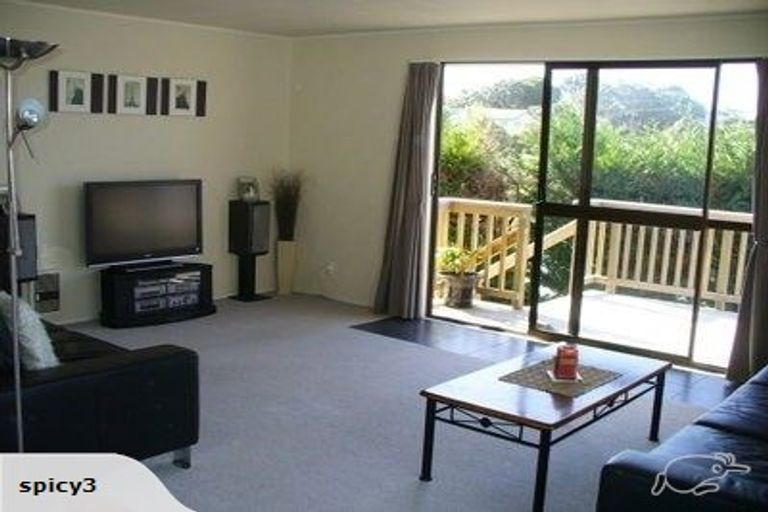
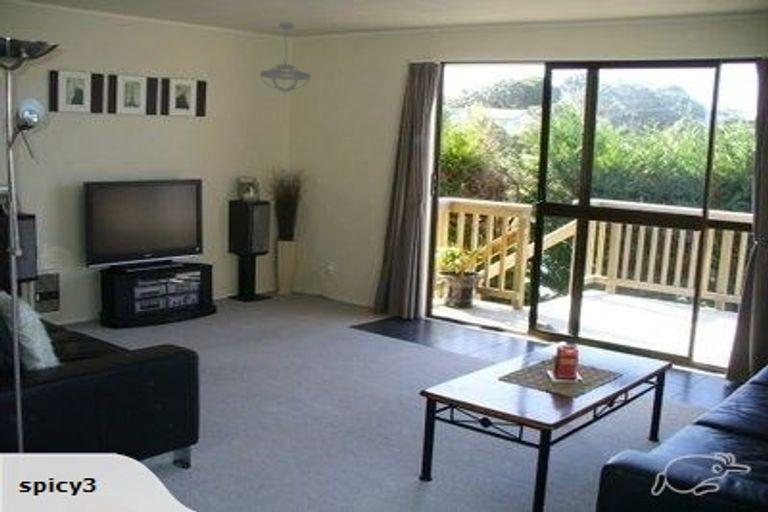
+ ceiling light fixture (286, 58)
